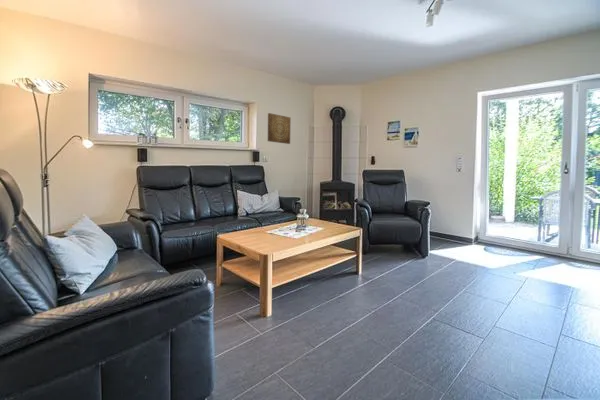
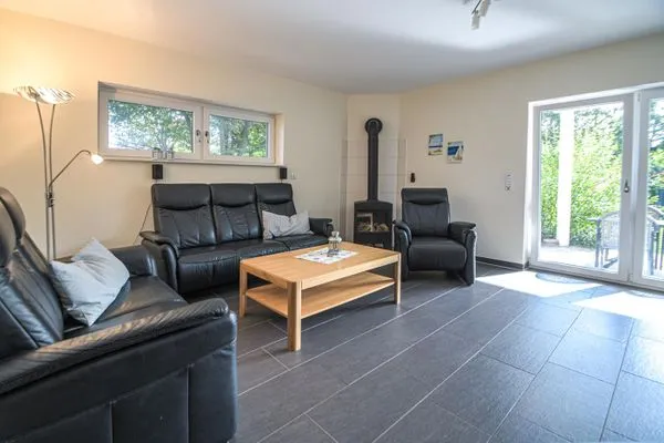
- wall art (279, 129)
